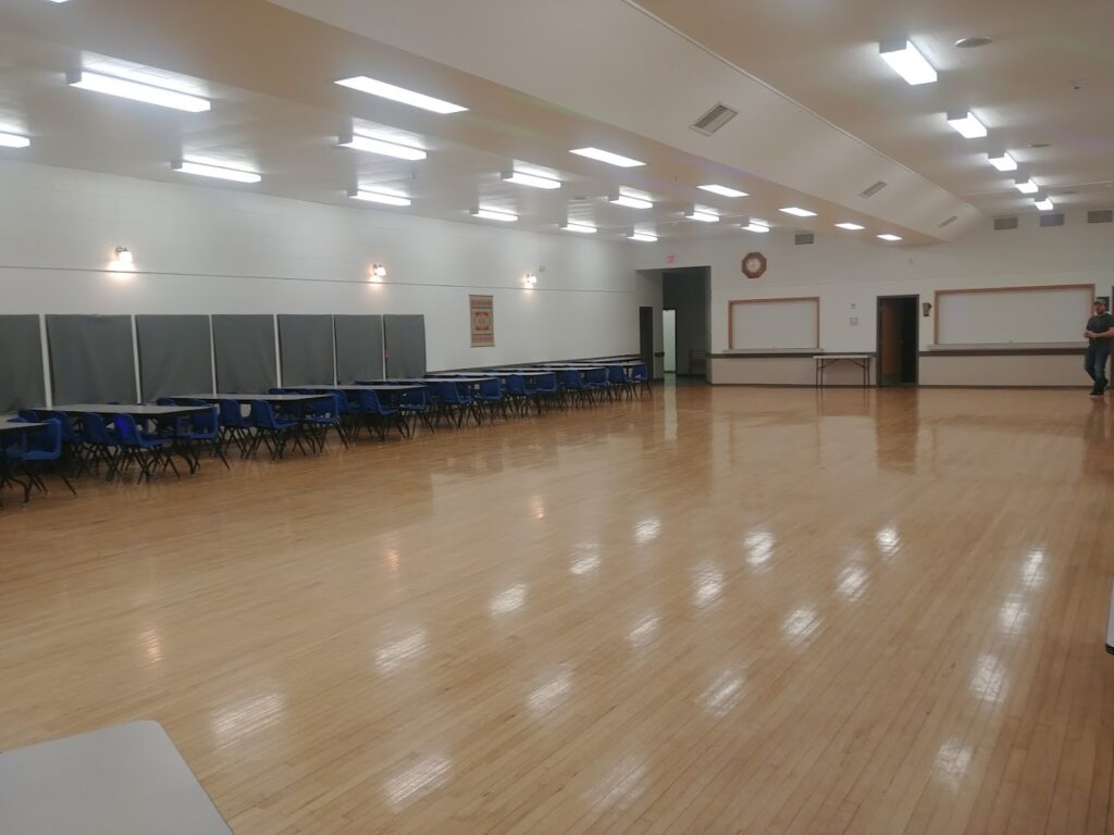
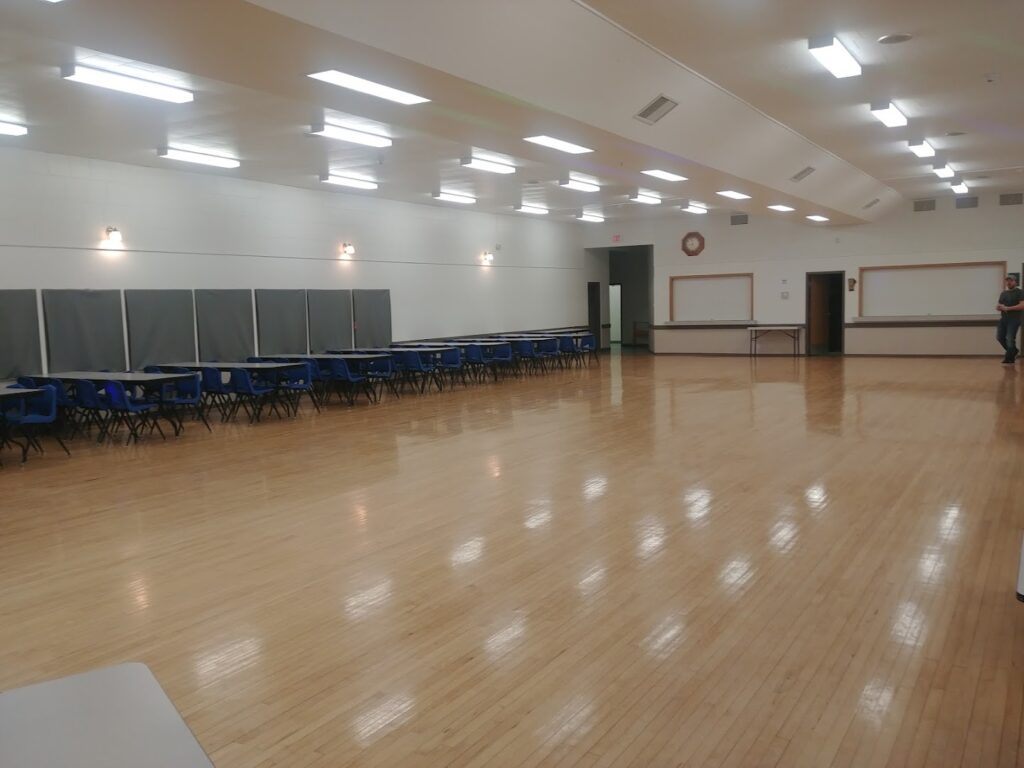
- wall art (482, 321)
